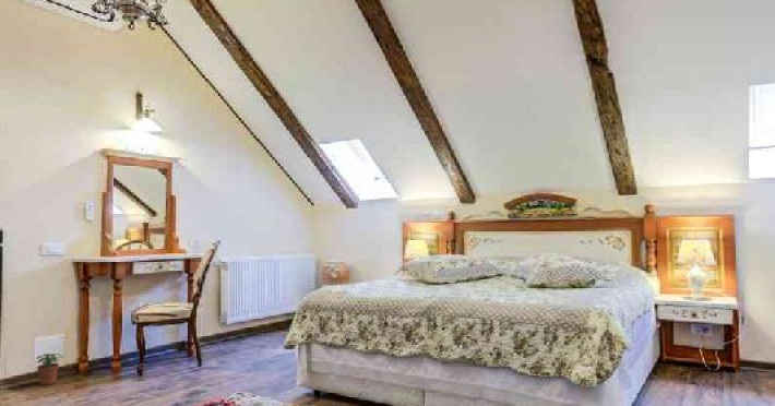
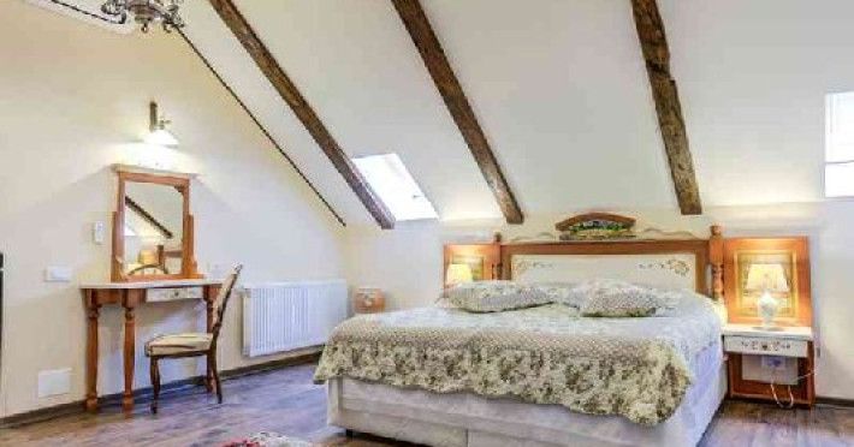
- potted plant (49, 369)
